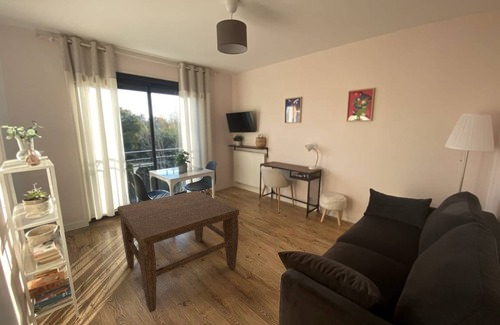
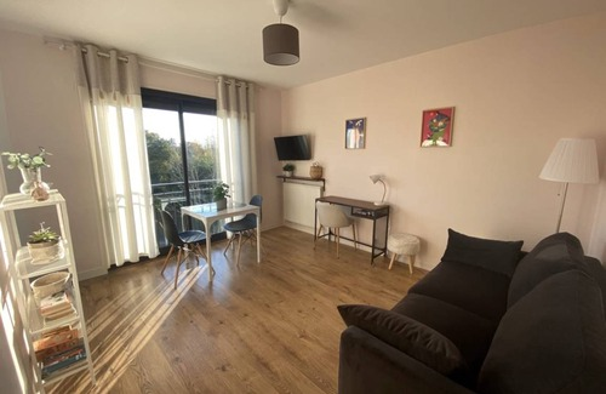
- coffee table (177, 235)
